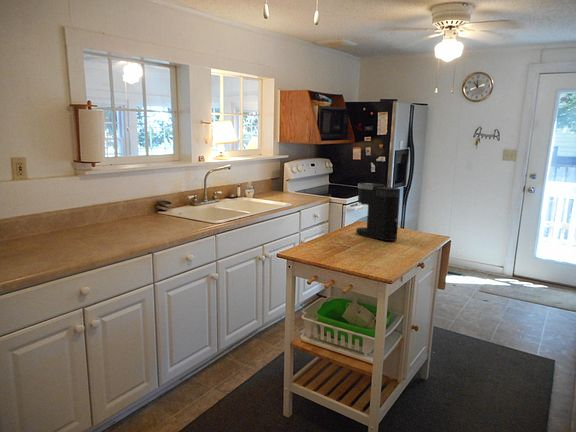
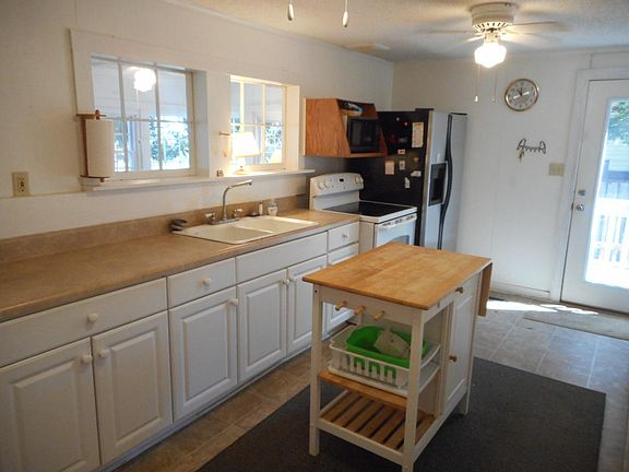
- coffee maker (377, 210)
